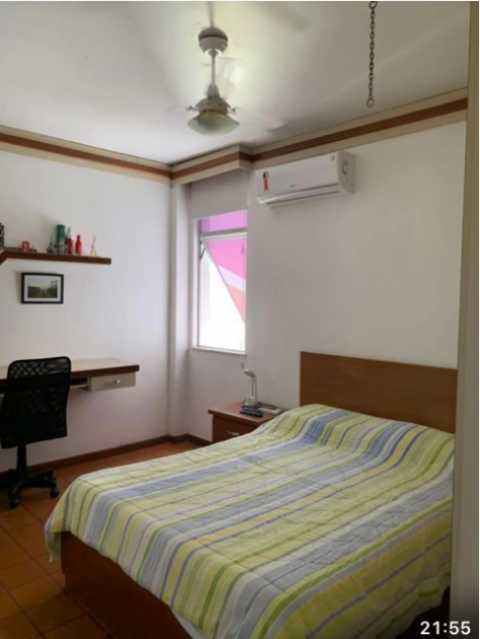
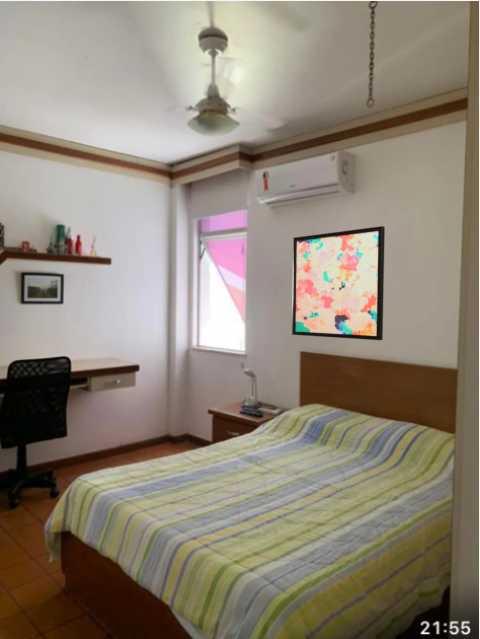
+ wall art (334, 285)
